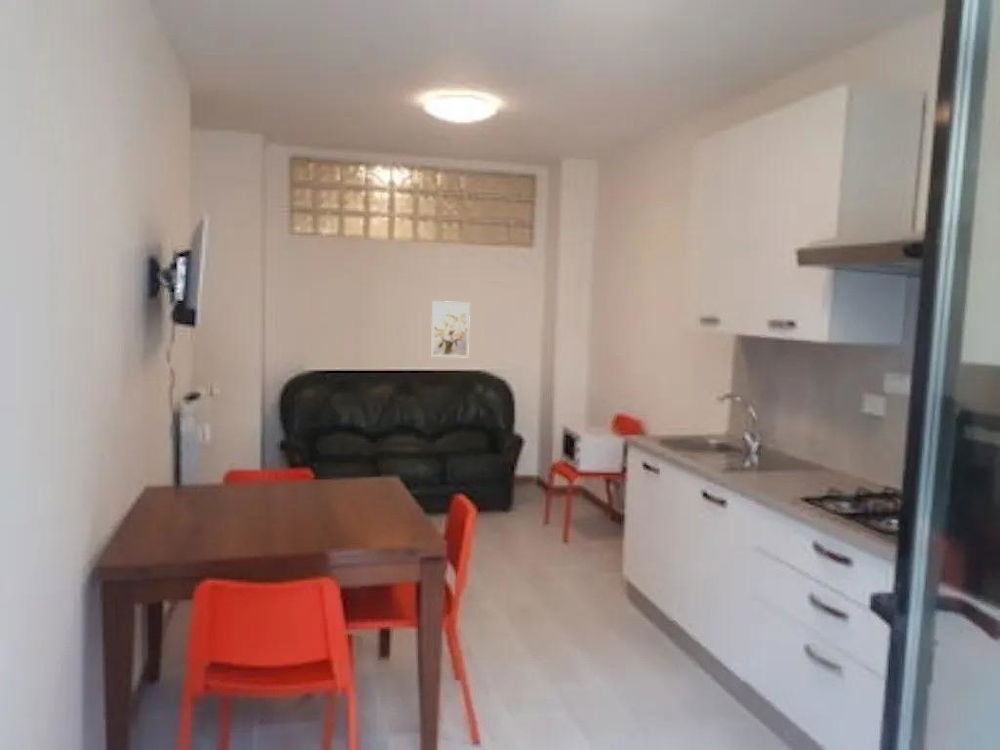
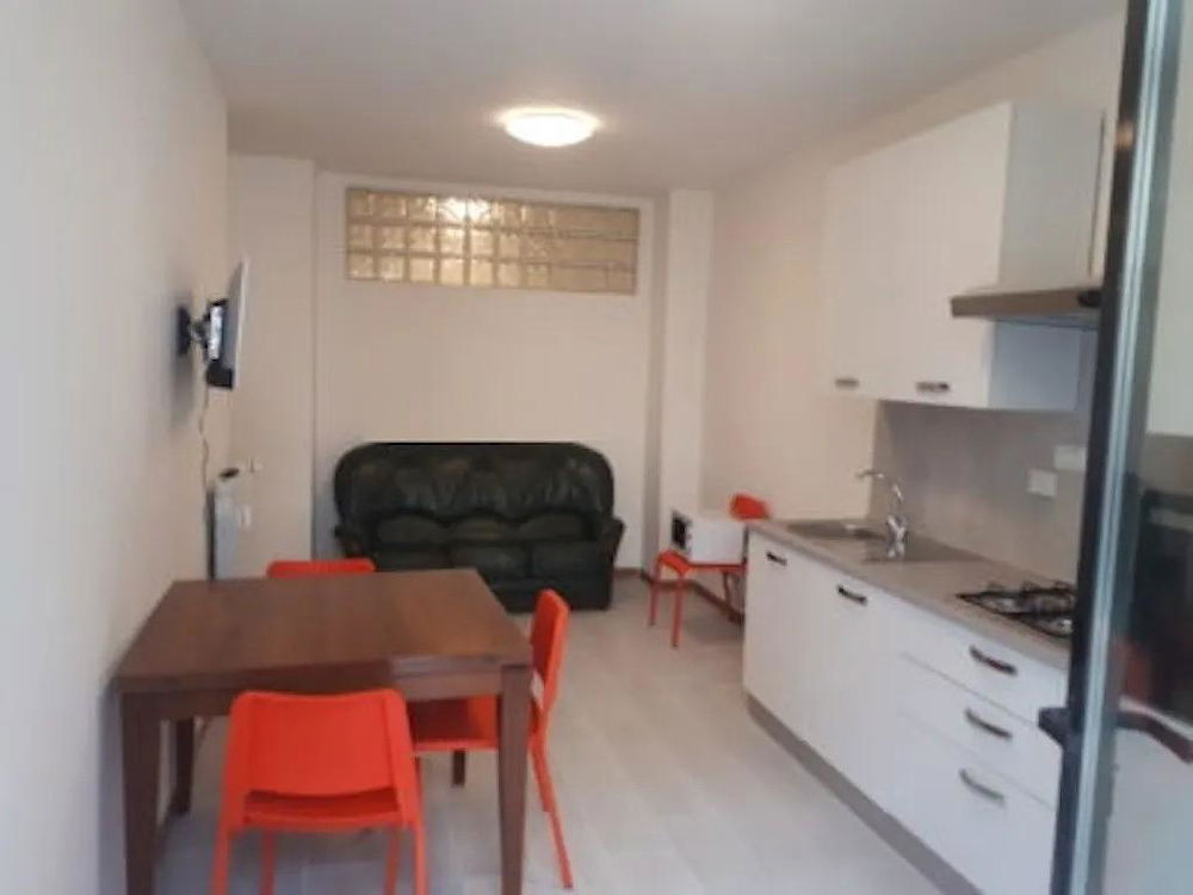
- wall art (450, 329)
